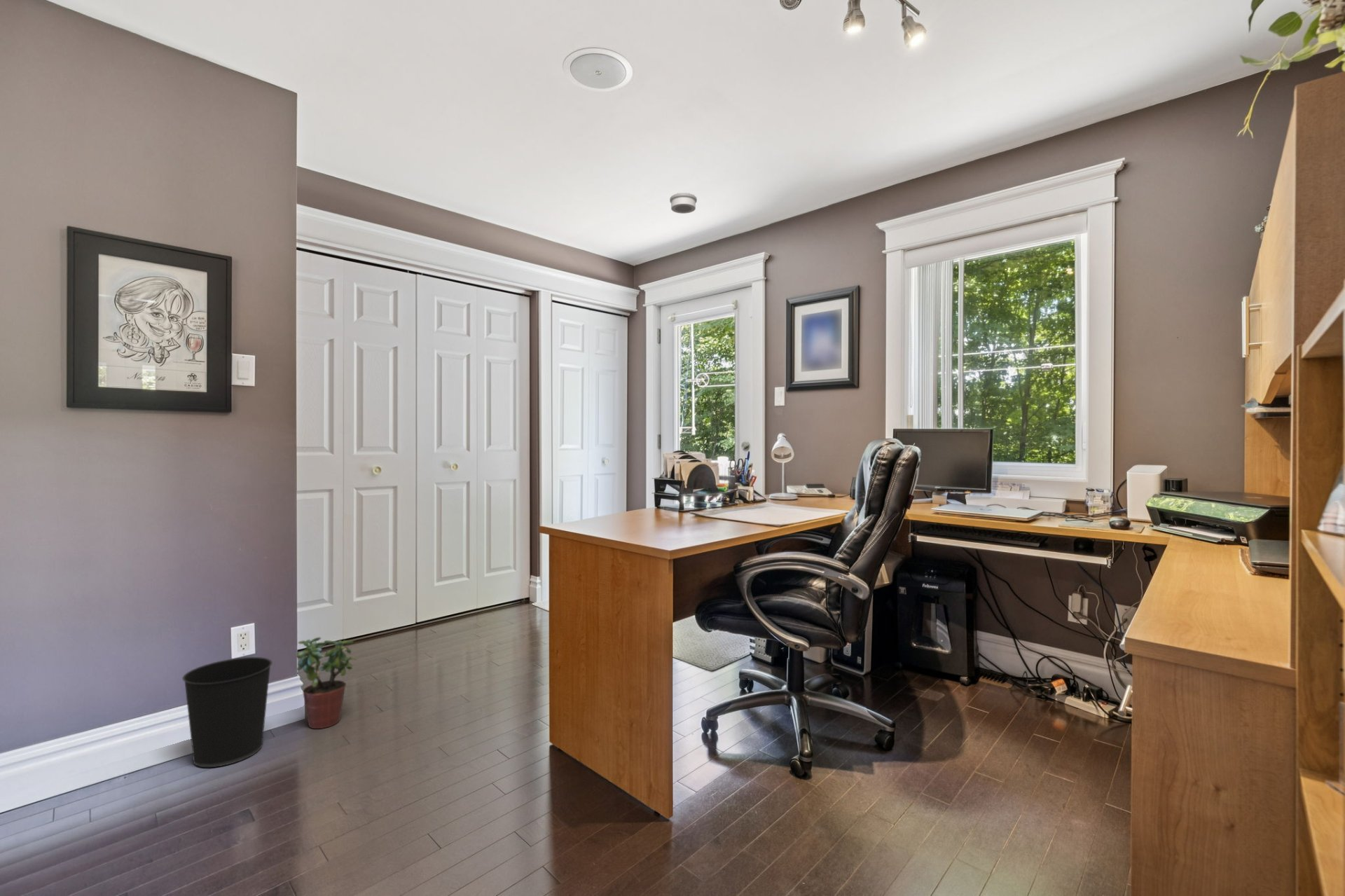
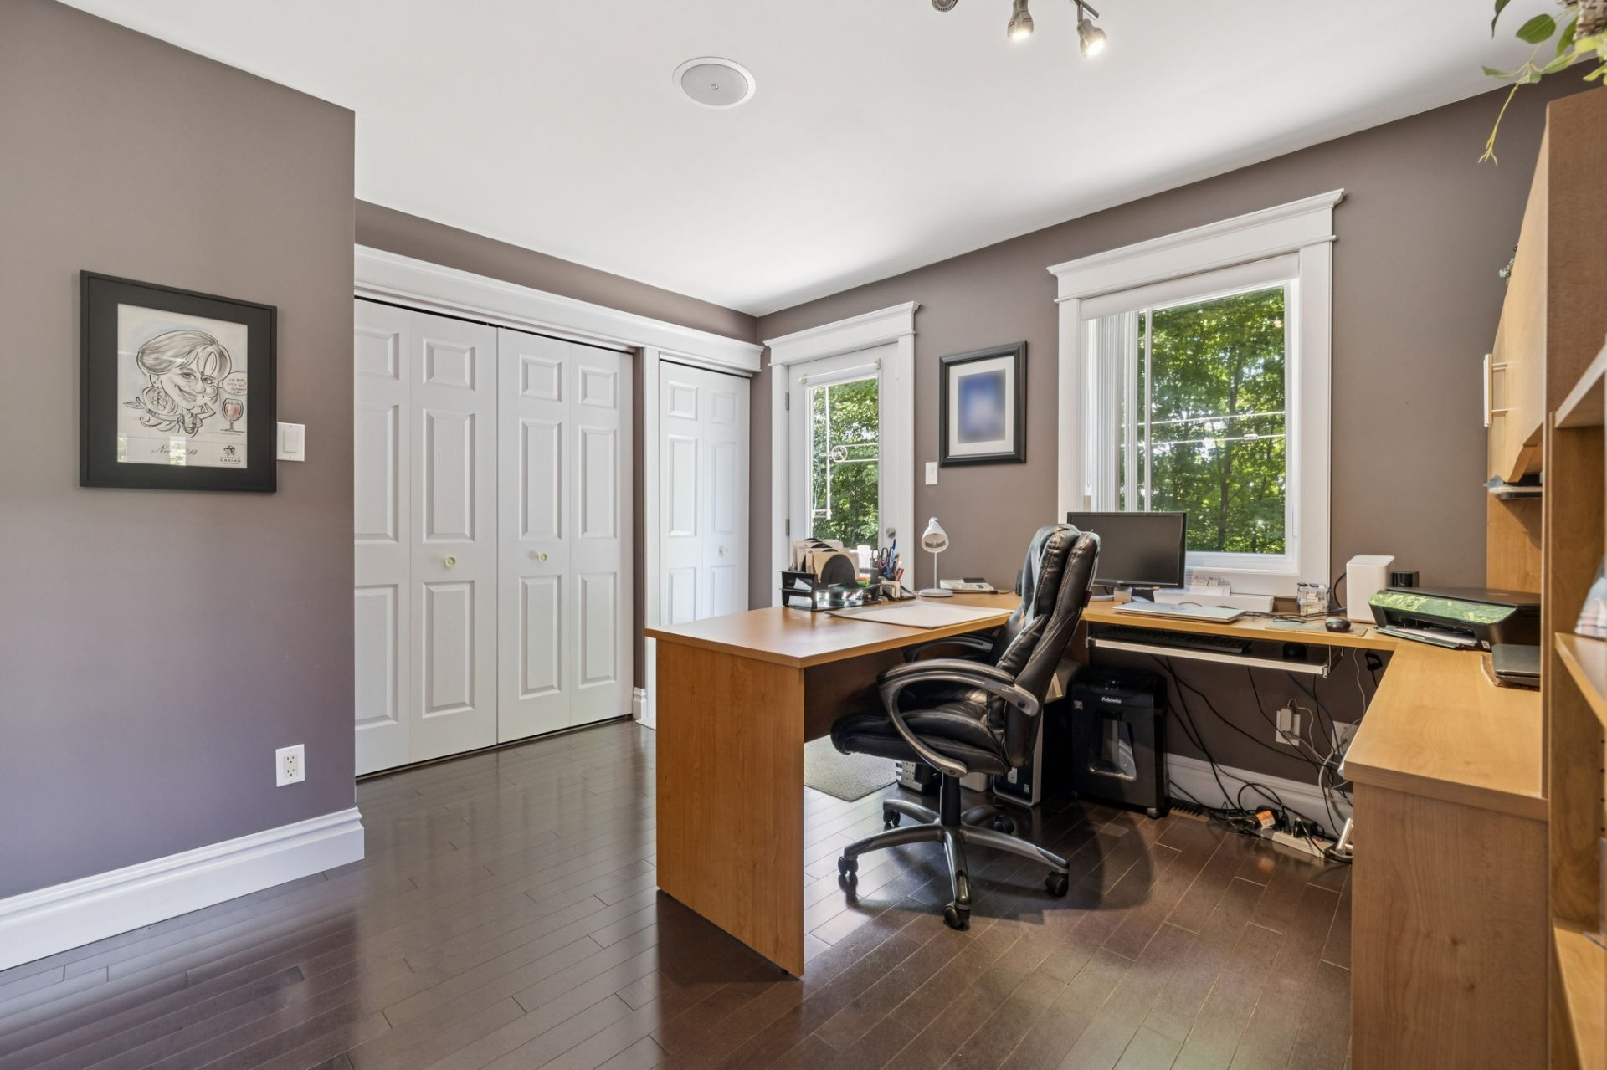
- potted plant (319, 678)
- wastebasket (228, 711)
- smoke detector (683, 201)
